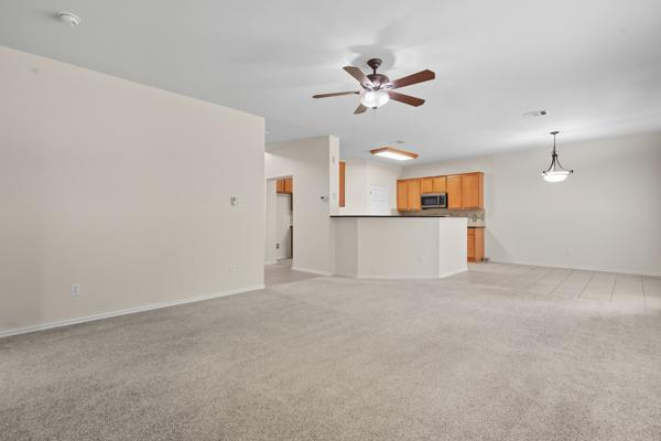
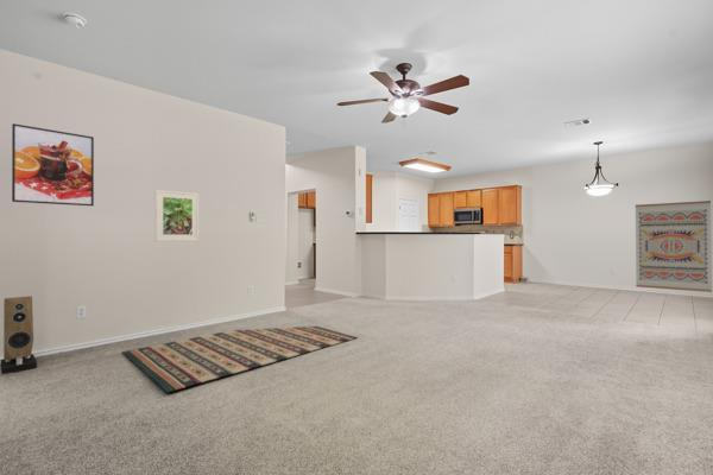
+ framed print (177, 216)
+ wall art (671, 246)
+ speaker (18, 331)
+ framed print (55, 166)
+ rug (247, 344)
